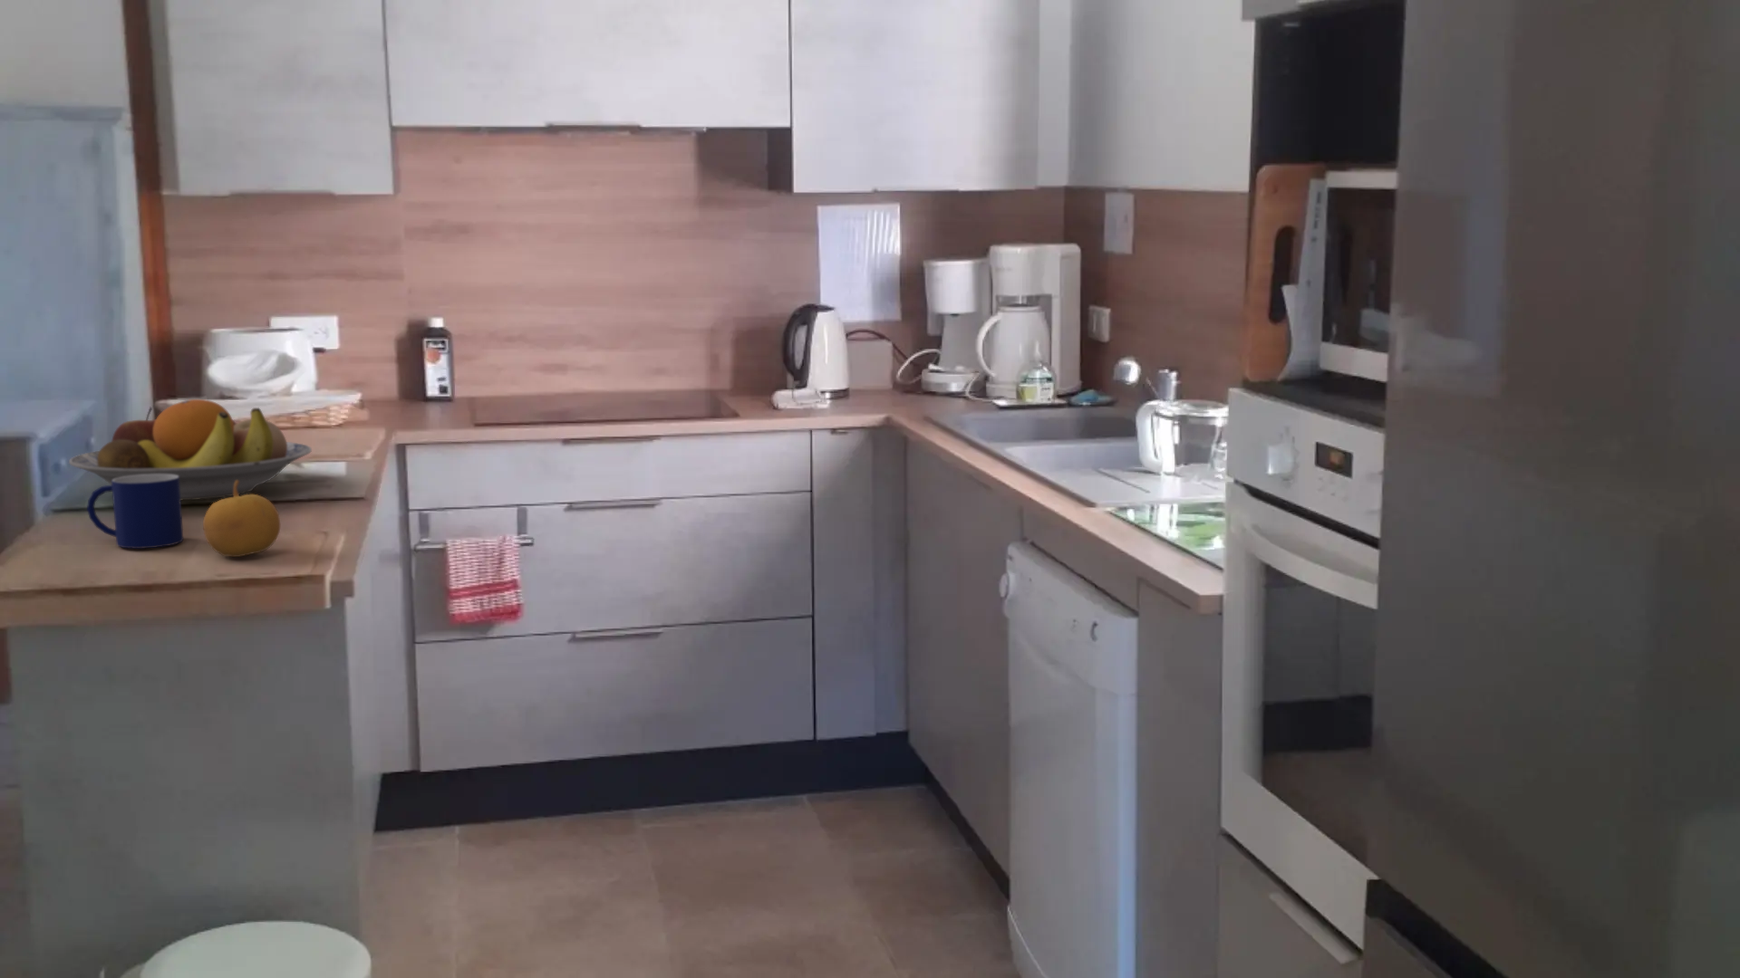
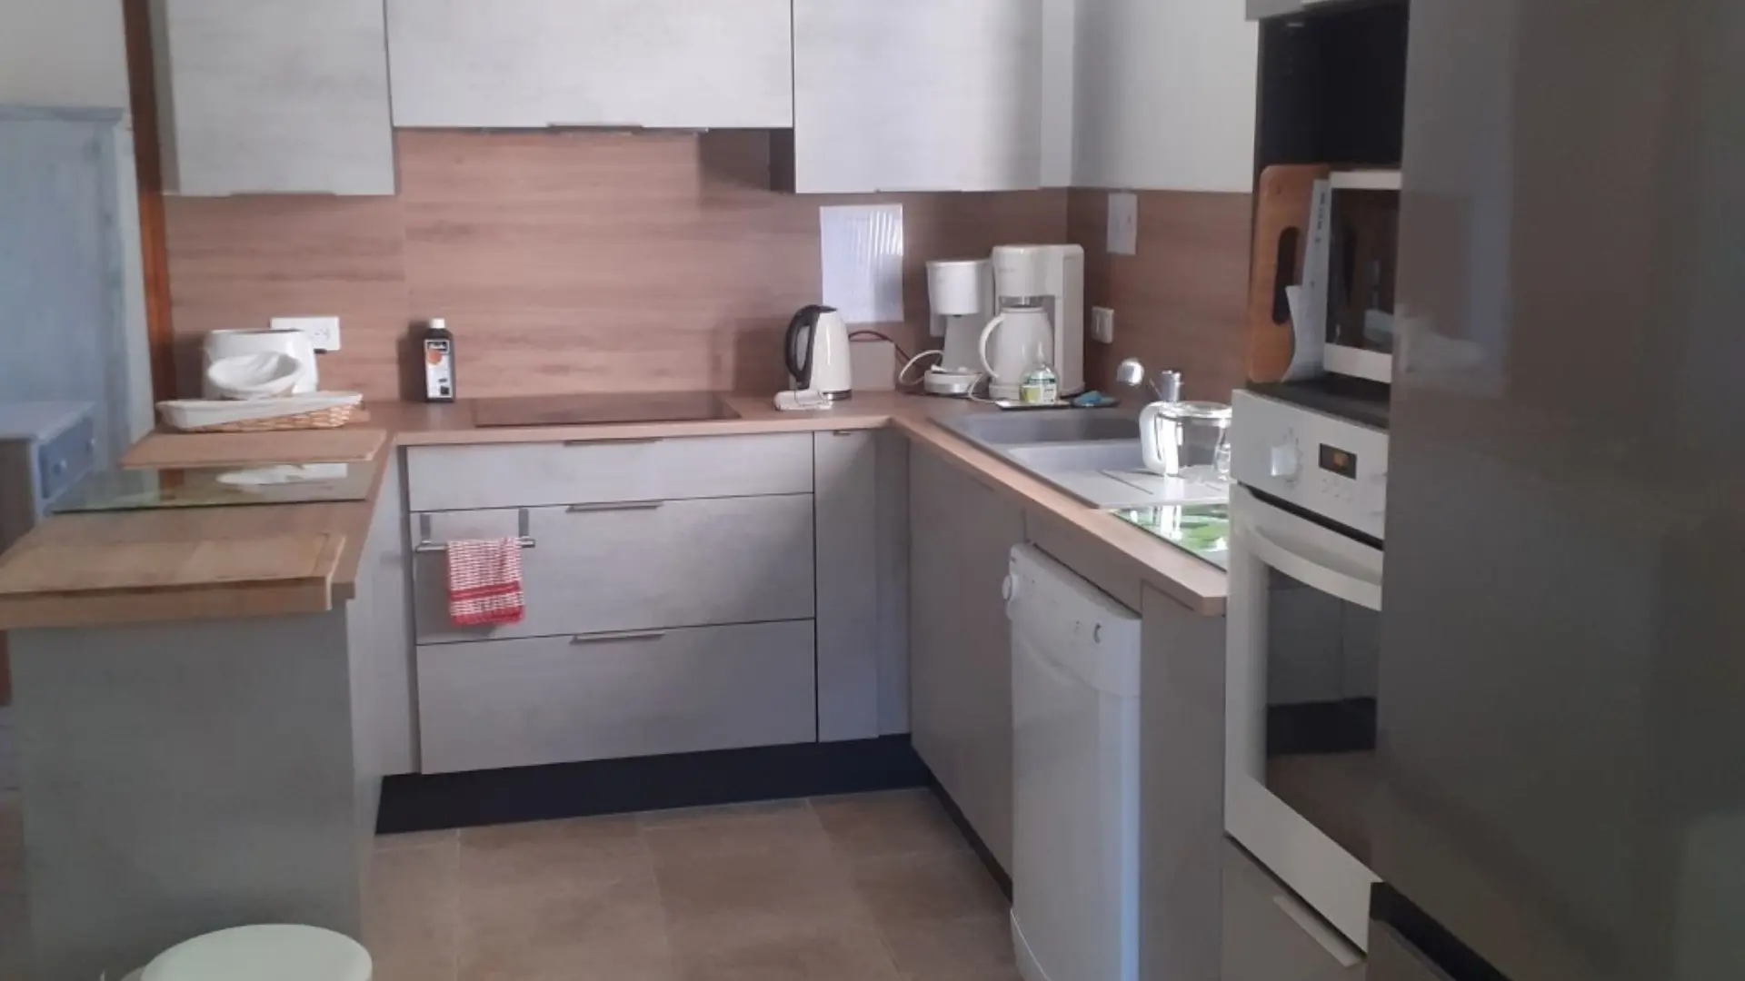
- mug (133, 511)
- fruit bowl (192, 444)
- fruit (241, 518)
